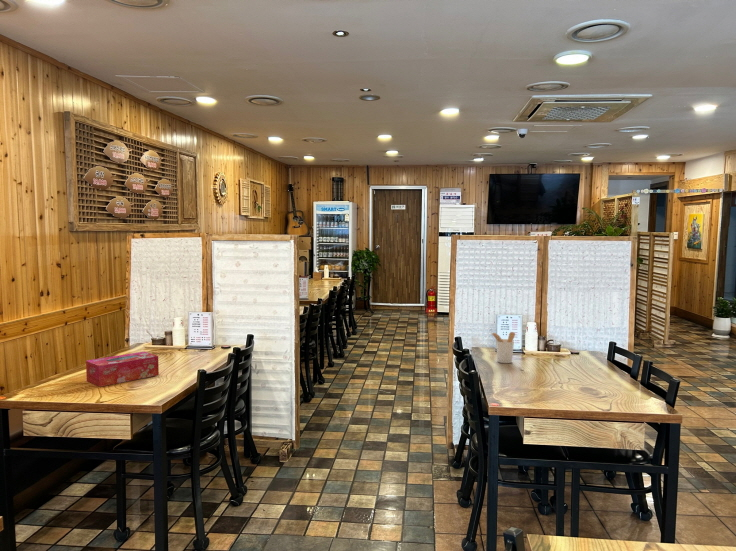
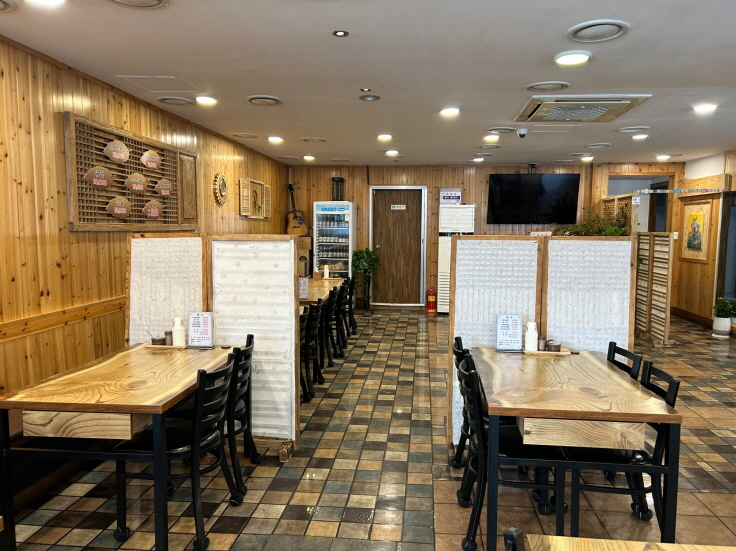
- tissue box (123, 368)
- utensil holder (501, 346)
